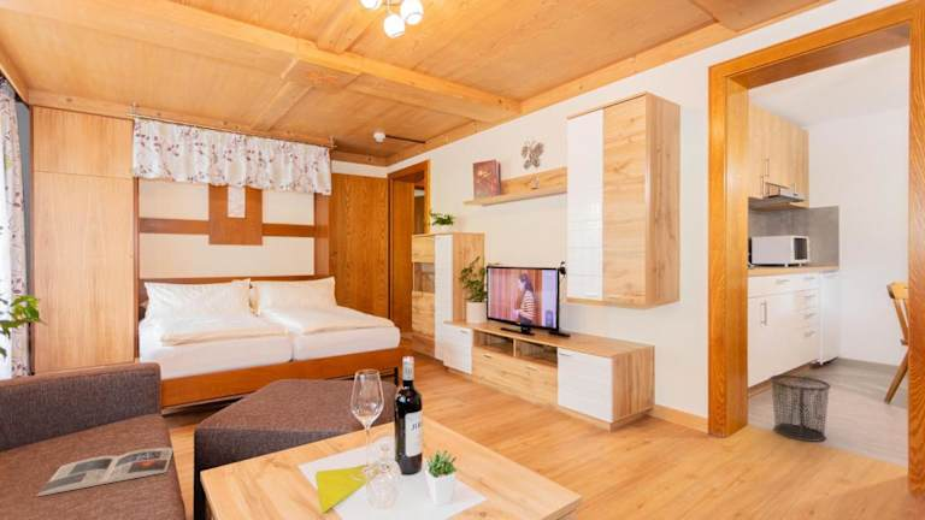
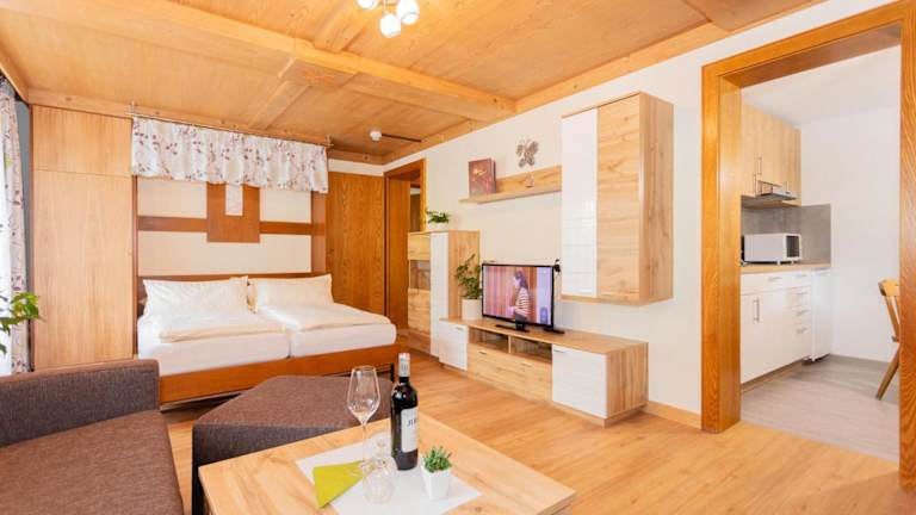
- waste bin (799, 406)
- magazine (112, 467)
